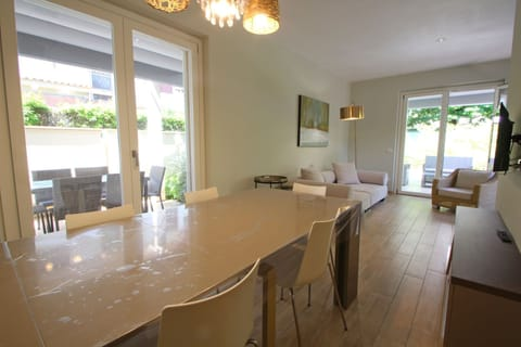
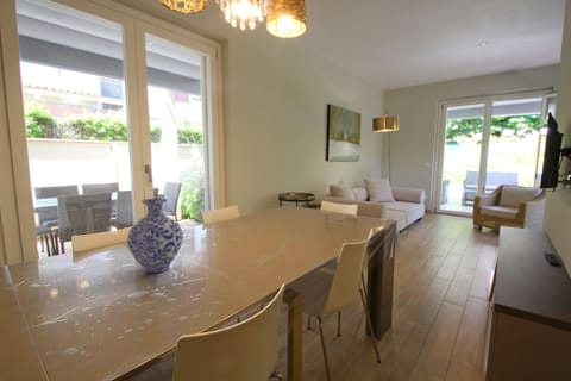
+ vase (156, 235)
